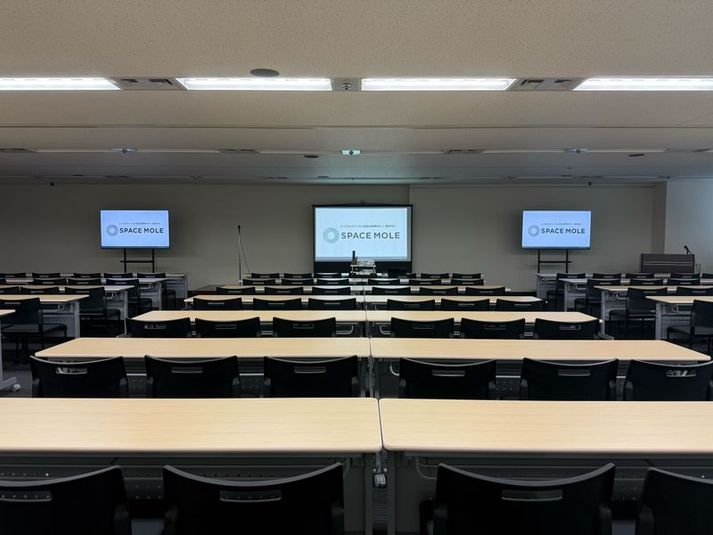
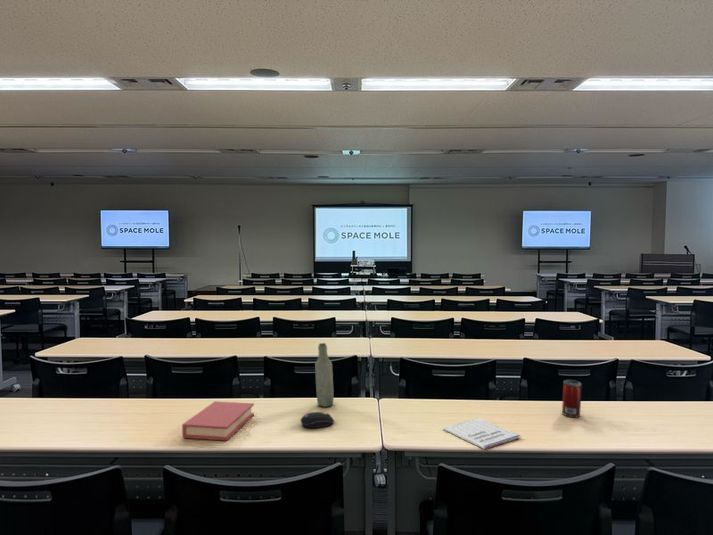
+ notebook (480, 432)
+ beverage can (571, 398)
+ computer mouse (317, 418)
+ bottle (324, 374)
+ book (220, 419)
